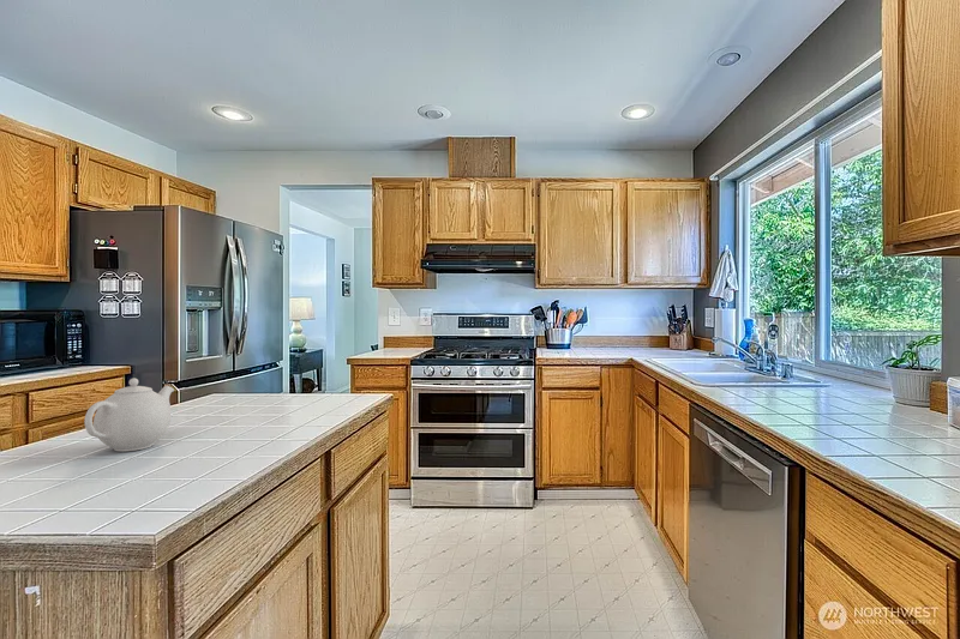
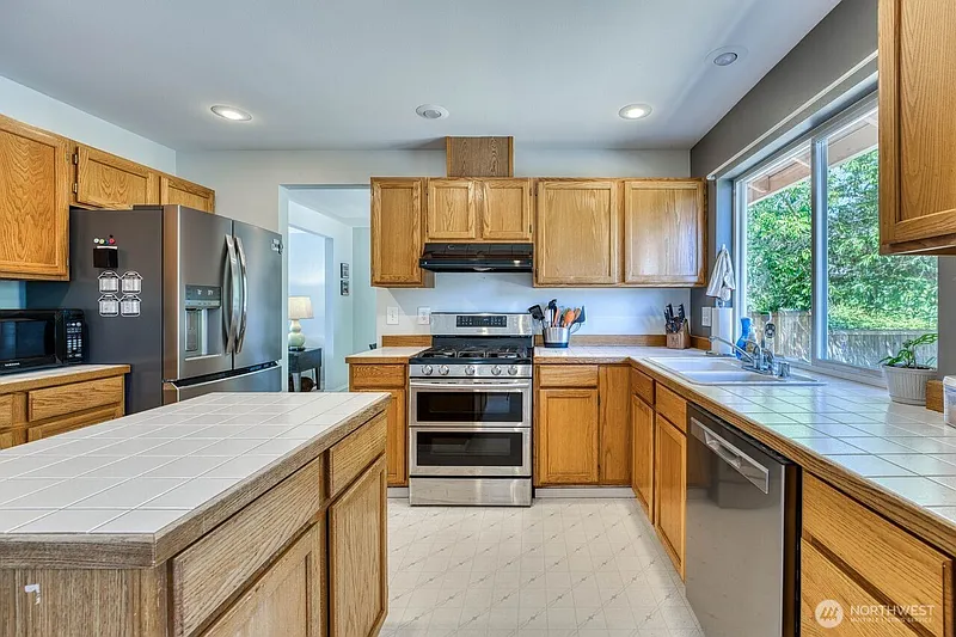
- teapot (133, 412)
